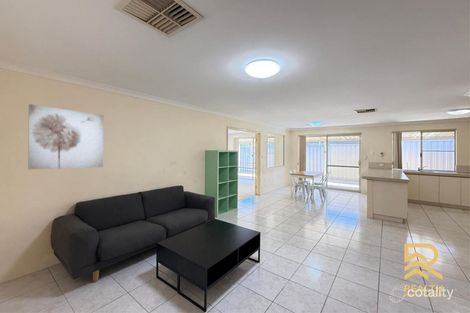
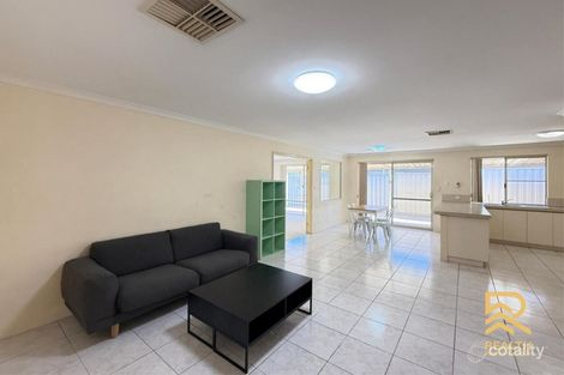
- wall art (70, 139)
